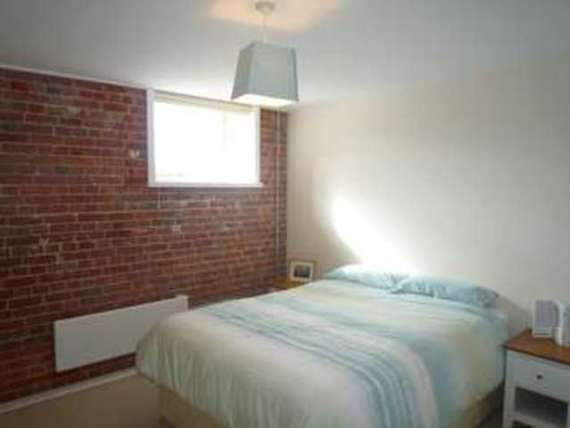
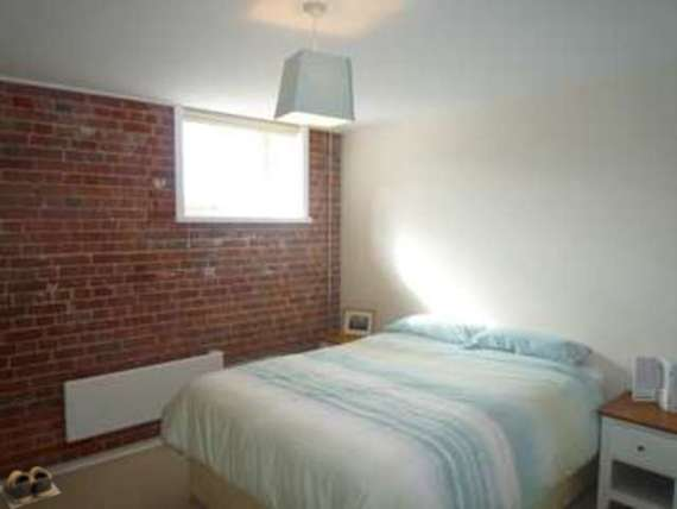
+ shoes (29, 479)
